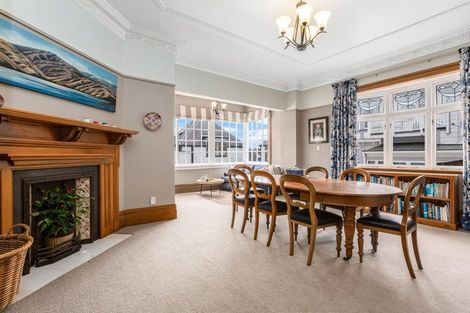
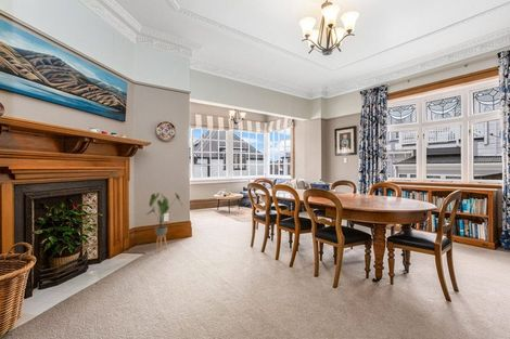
+ house plant (161, 220)
